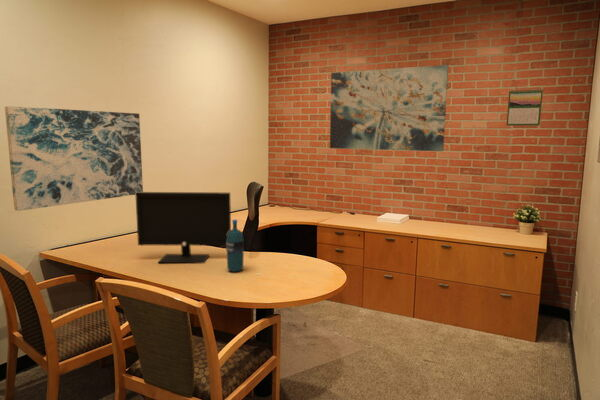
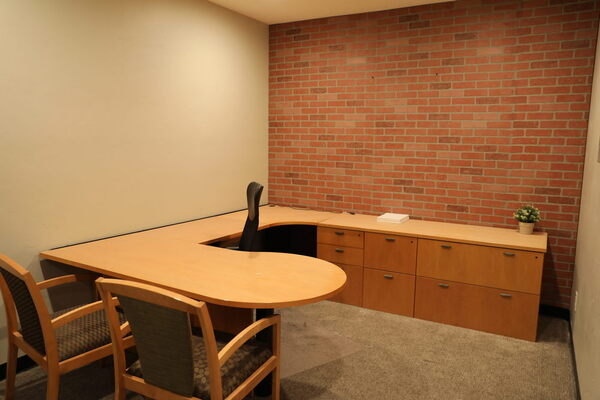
- monitor (183, 226)
- water bottle (235, 245)
- wall art (83, 156)
- calendar (524, 107)
- wall art (384, 110)
